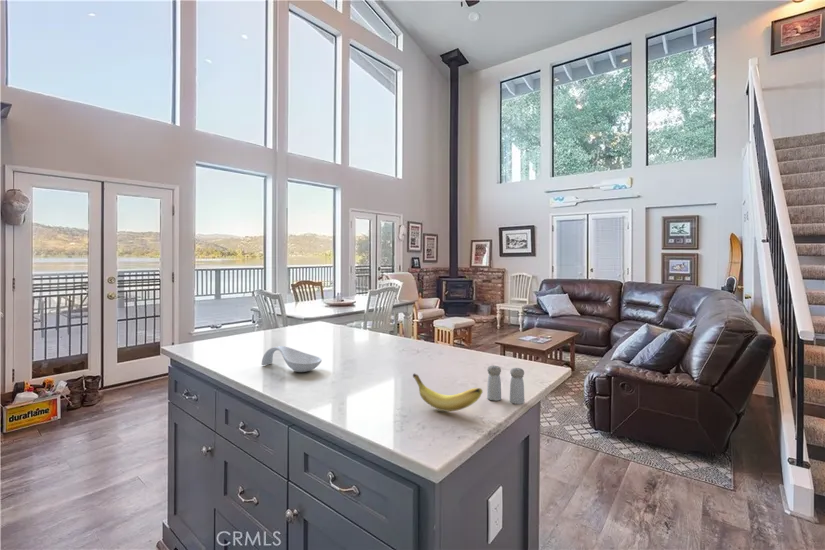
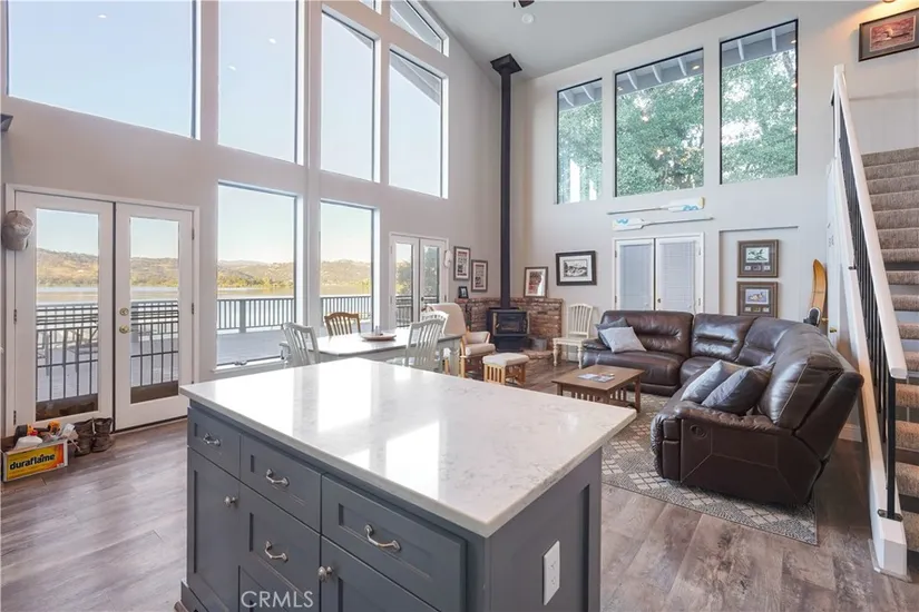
- salt and pepper shaker (500, 383)
- banana (446, 395)
- spoon rest (290, 358)
